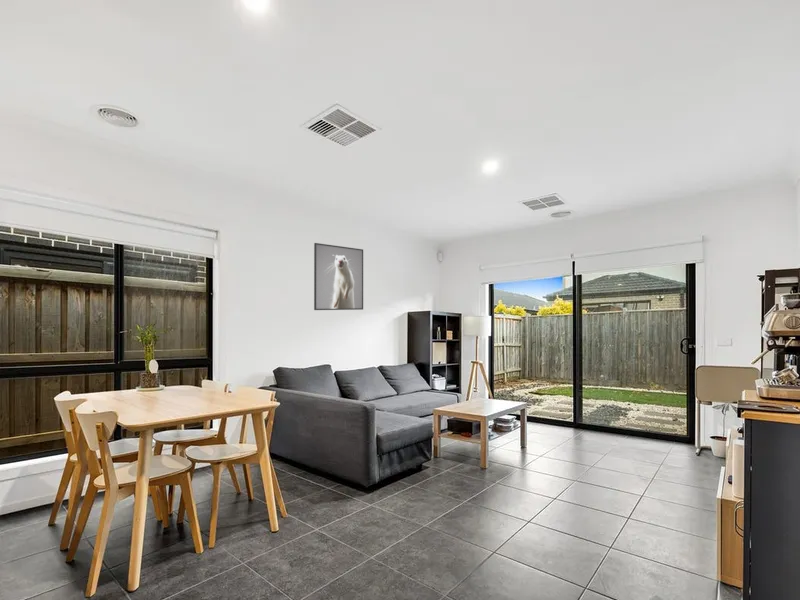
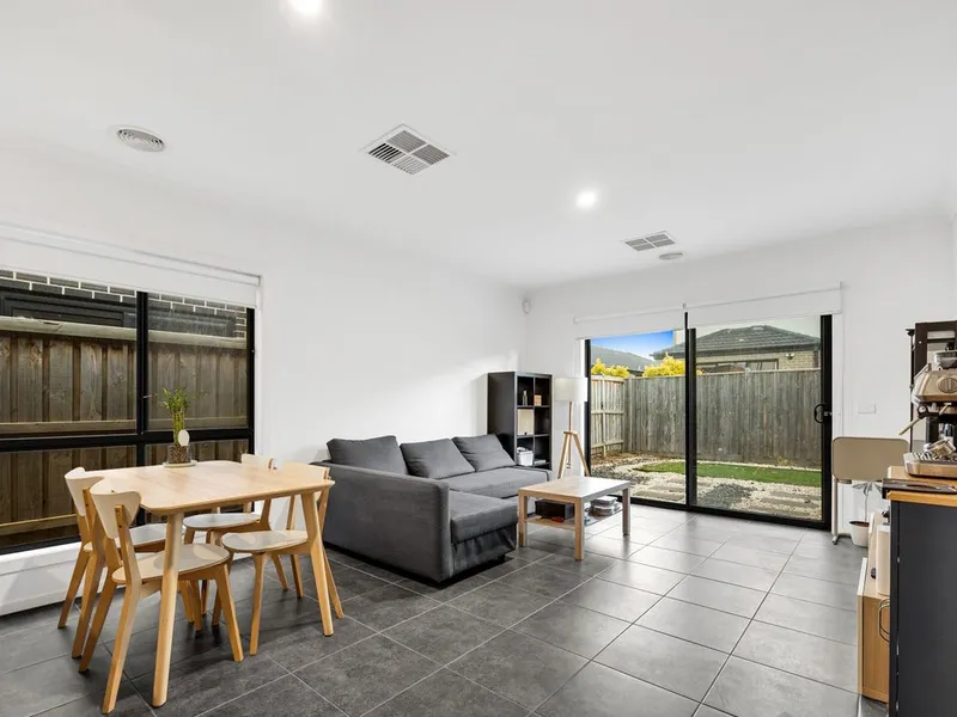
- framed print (340, 278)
